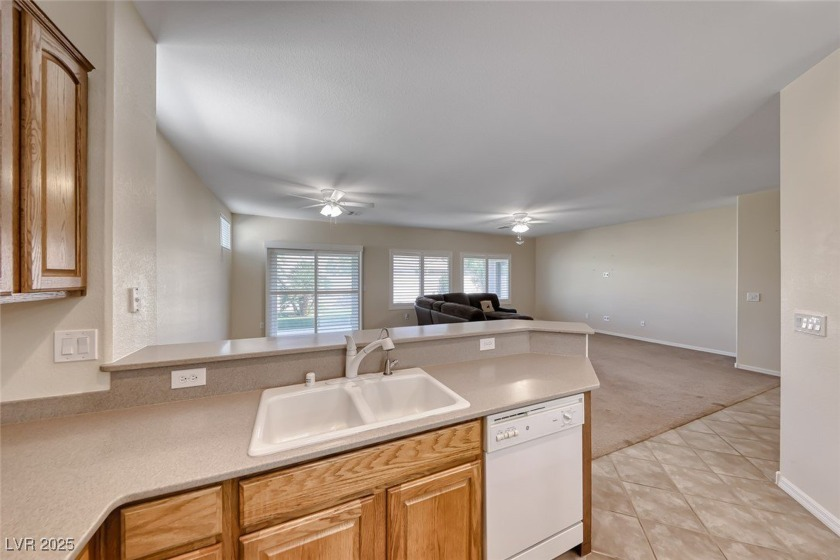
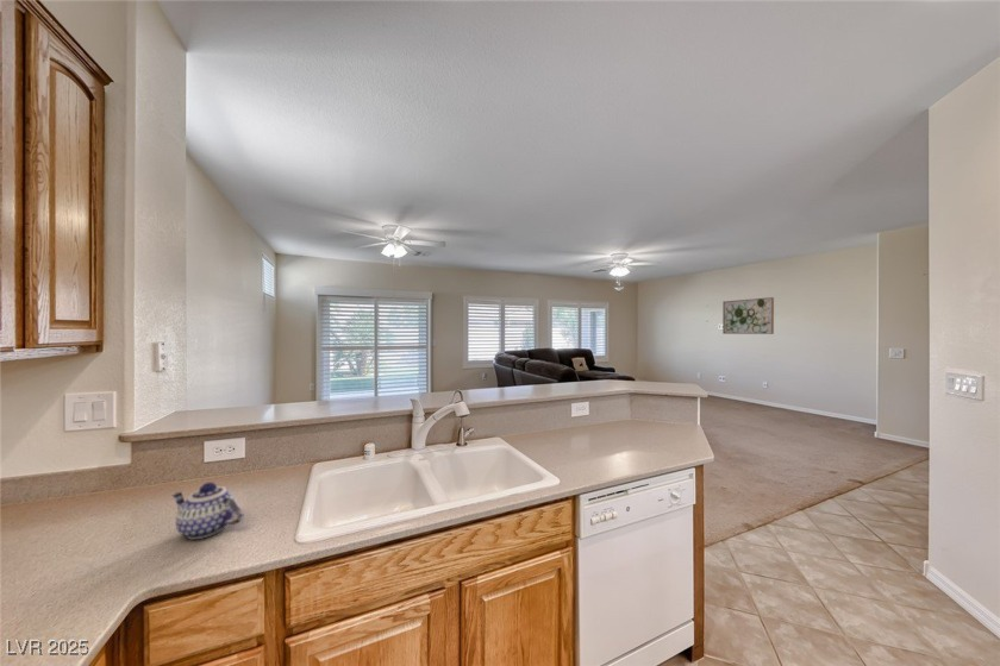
+ wall art (745, 316)
+ teapot (206, 507)
